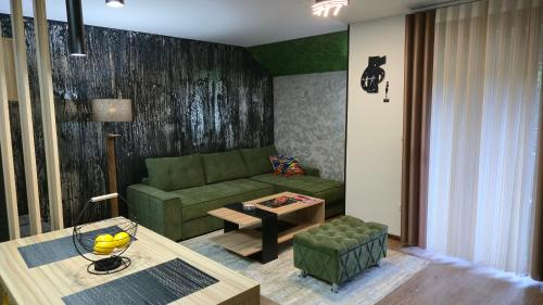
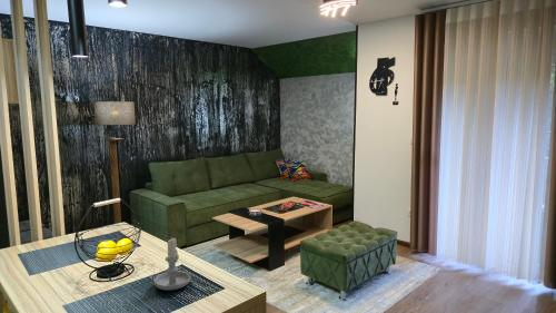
+ candle (171, 261)
